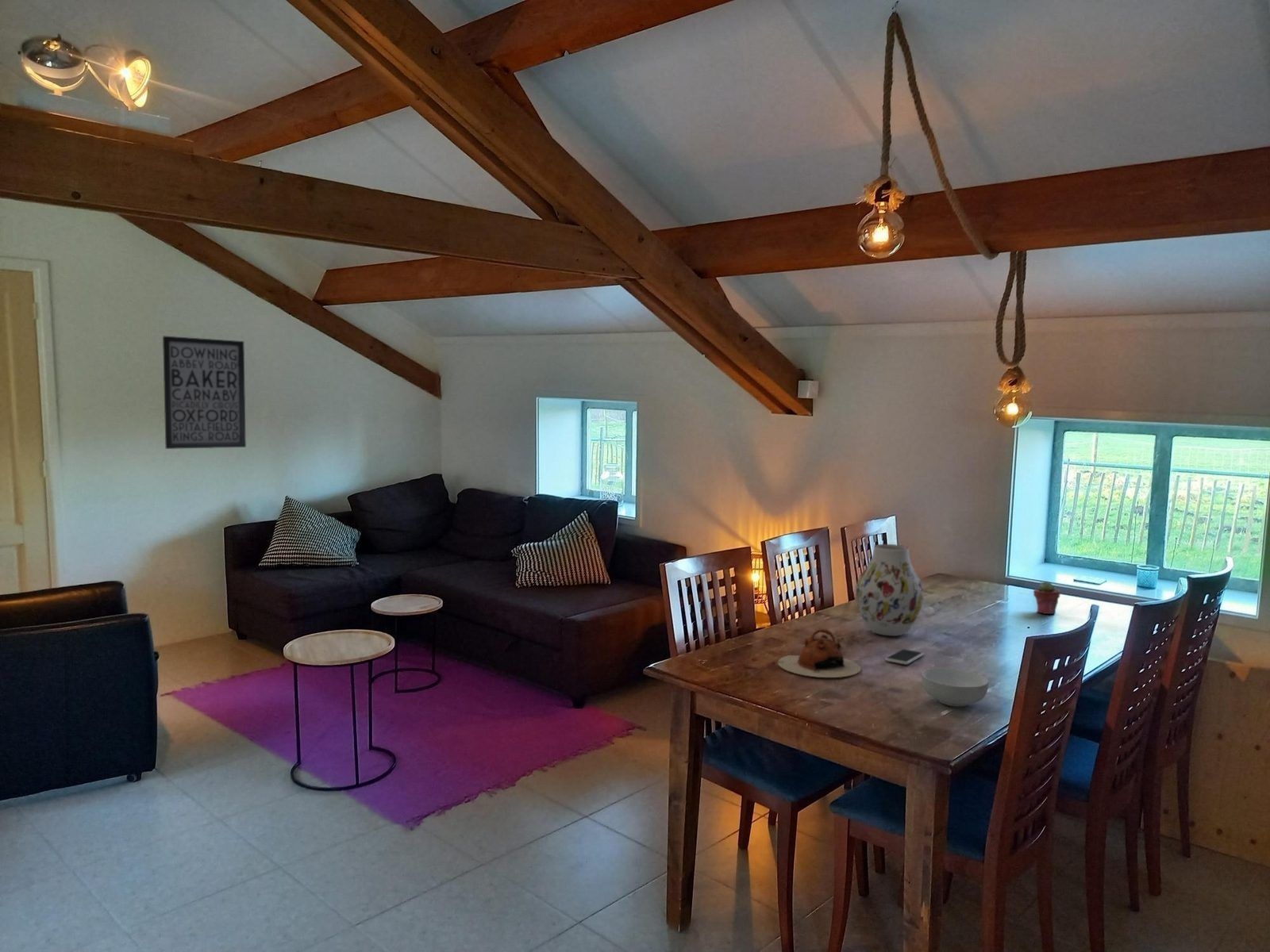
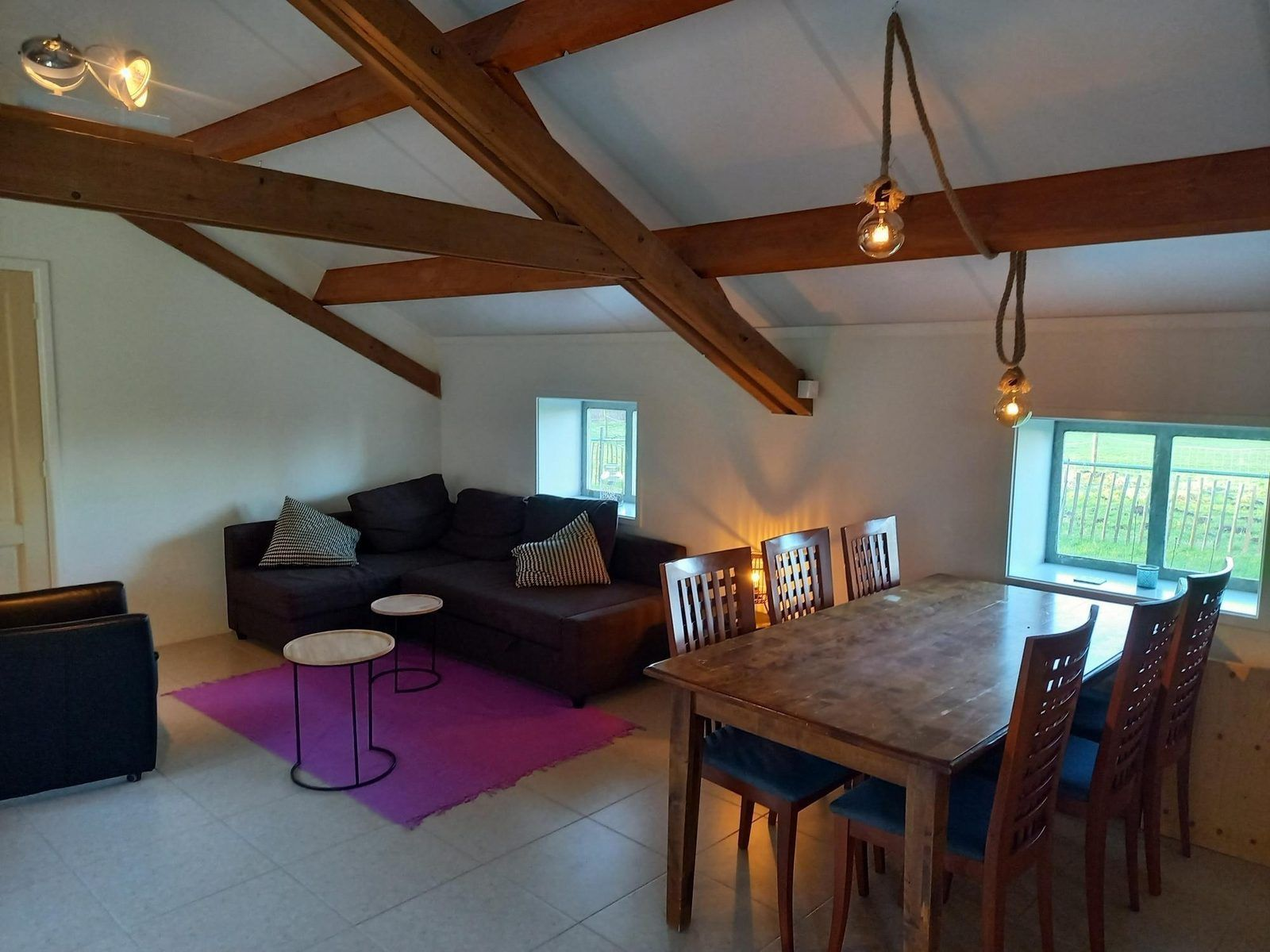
- potted succulent (1046, 597)
- wall art (206, 393)
- teapot (819, 647)
- vase (889, 589)
- smartphone (904, 656)
- cereal bowl (954, 689)
